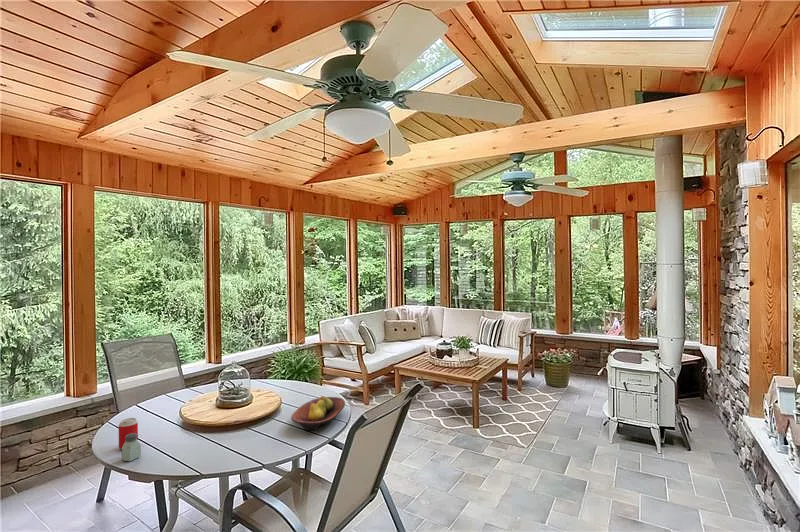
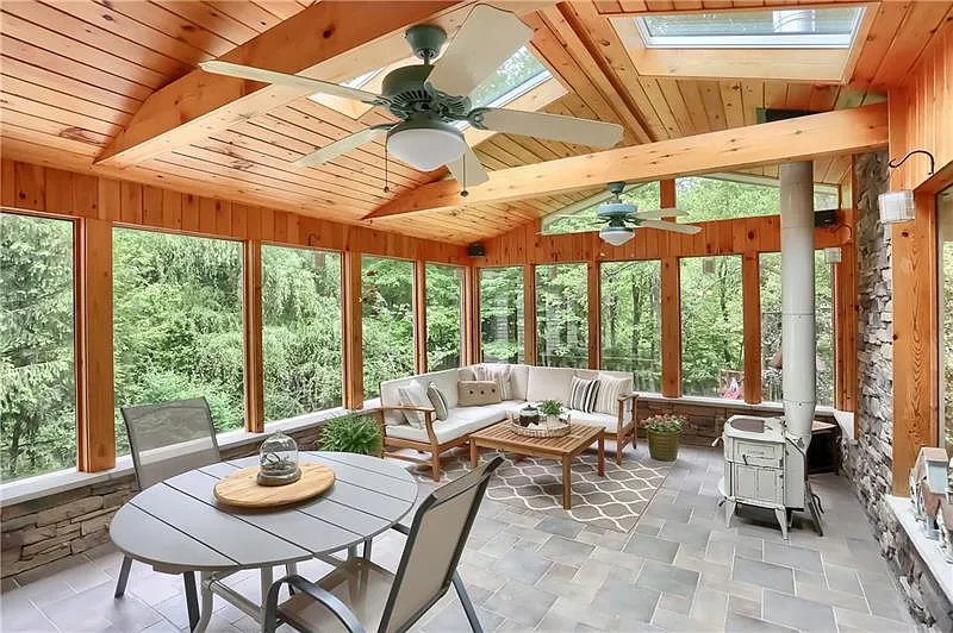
- fruit bowl (319, 409)
- beverage can (128, 433)
- saltshaker (131, 446)
